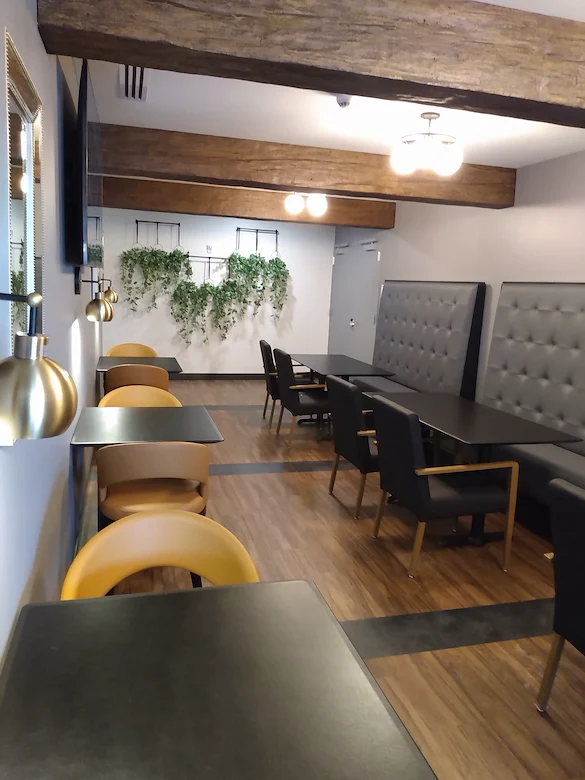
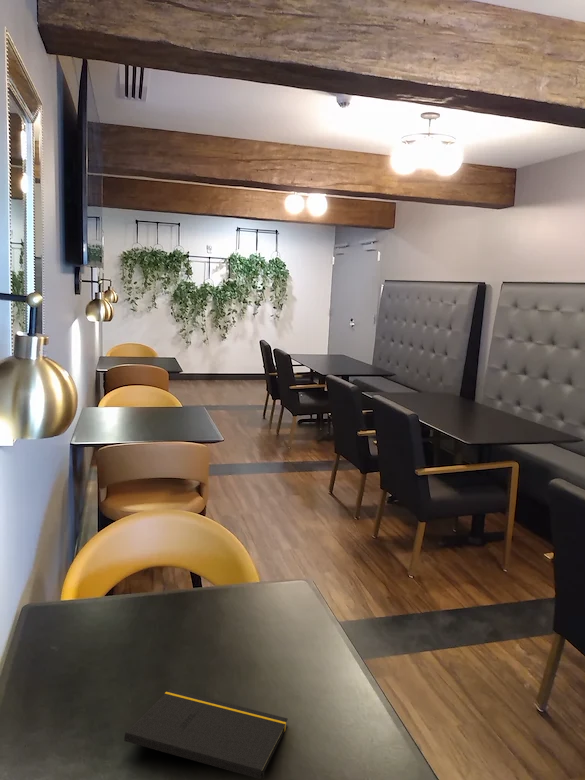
+ notepad (210, 729)
